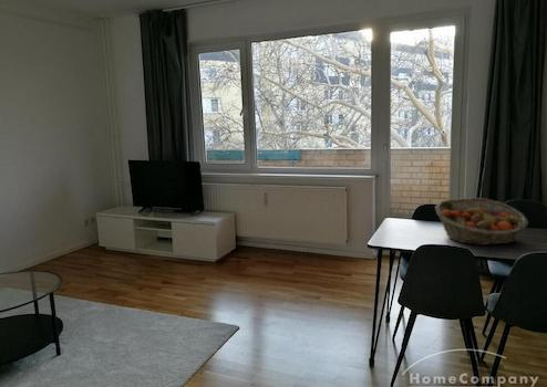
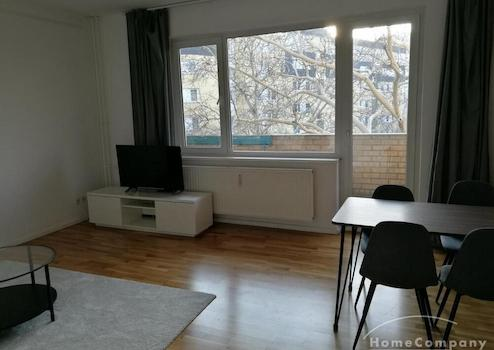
- fruit basket (479, 220)
